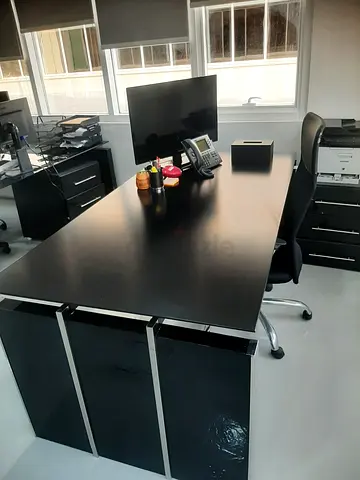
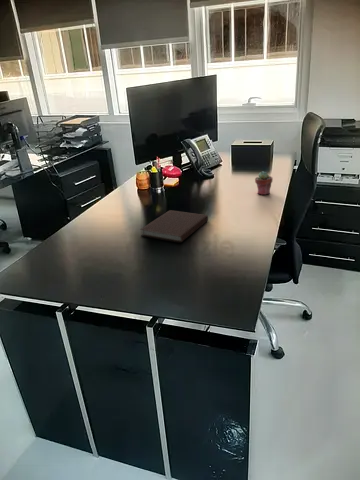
+ potted succulent (263, 182)
+ notebook (175, 225)
